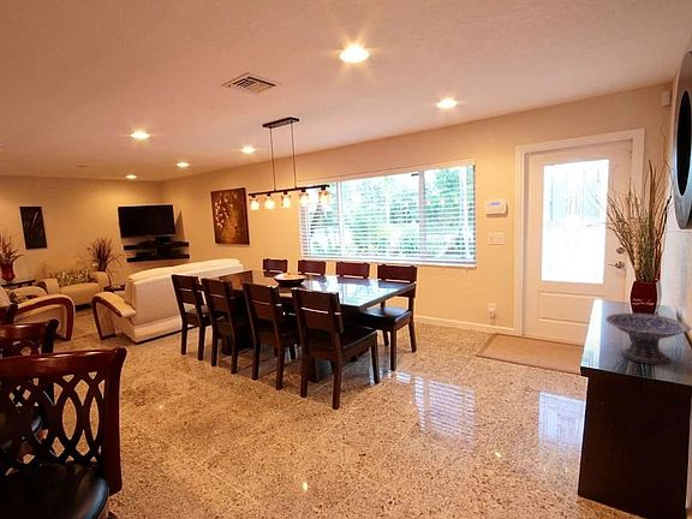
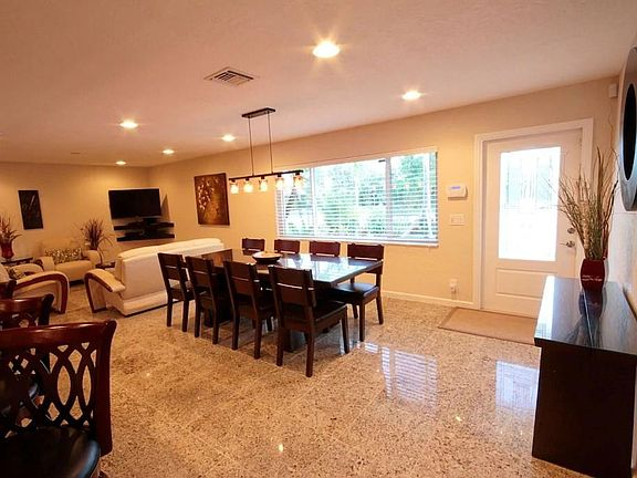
- decorative bowl (645, 339)
